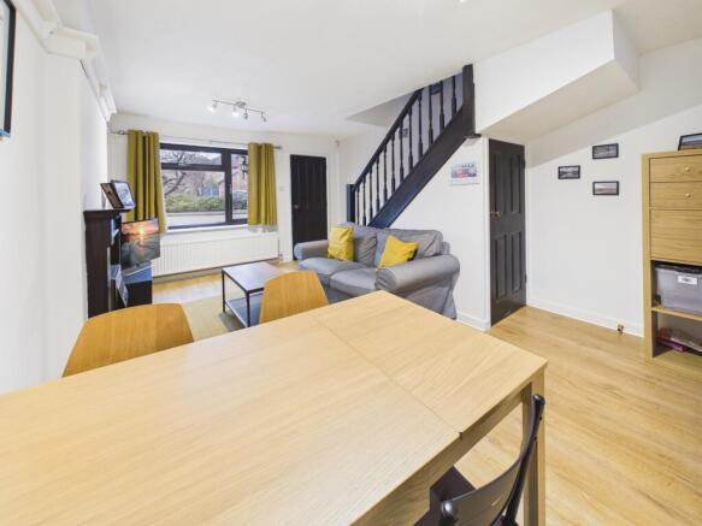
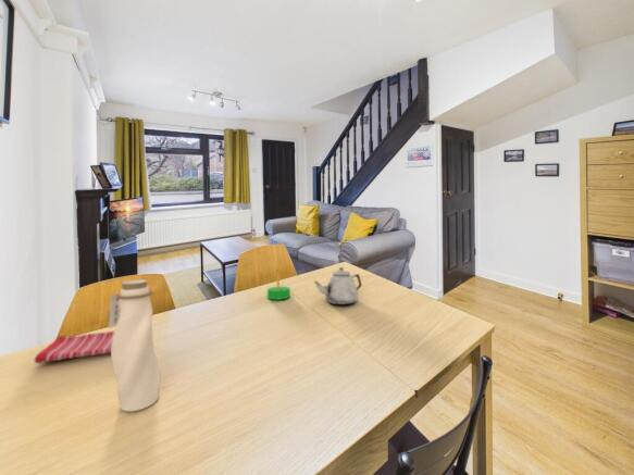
+ teapot (338, 285)
+ water bottle (133, 342)
+ candle (278, 283)
+ dish towel (95, 342)
